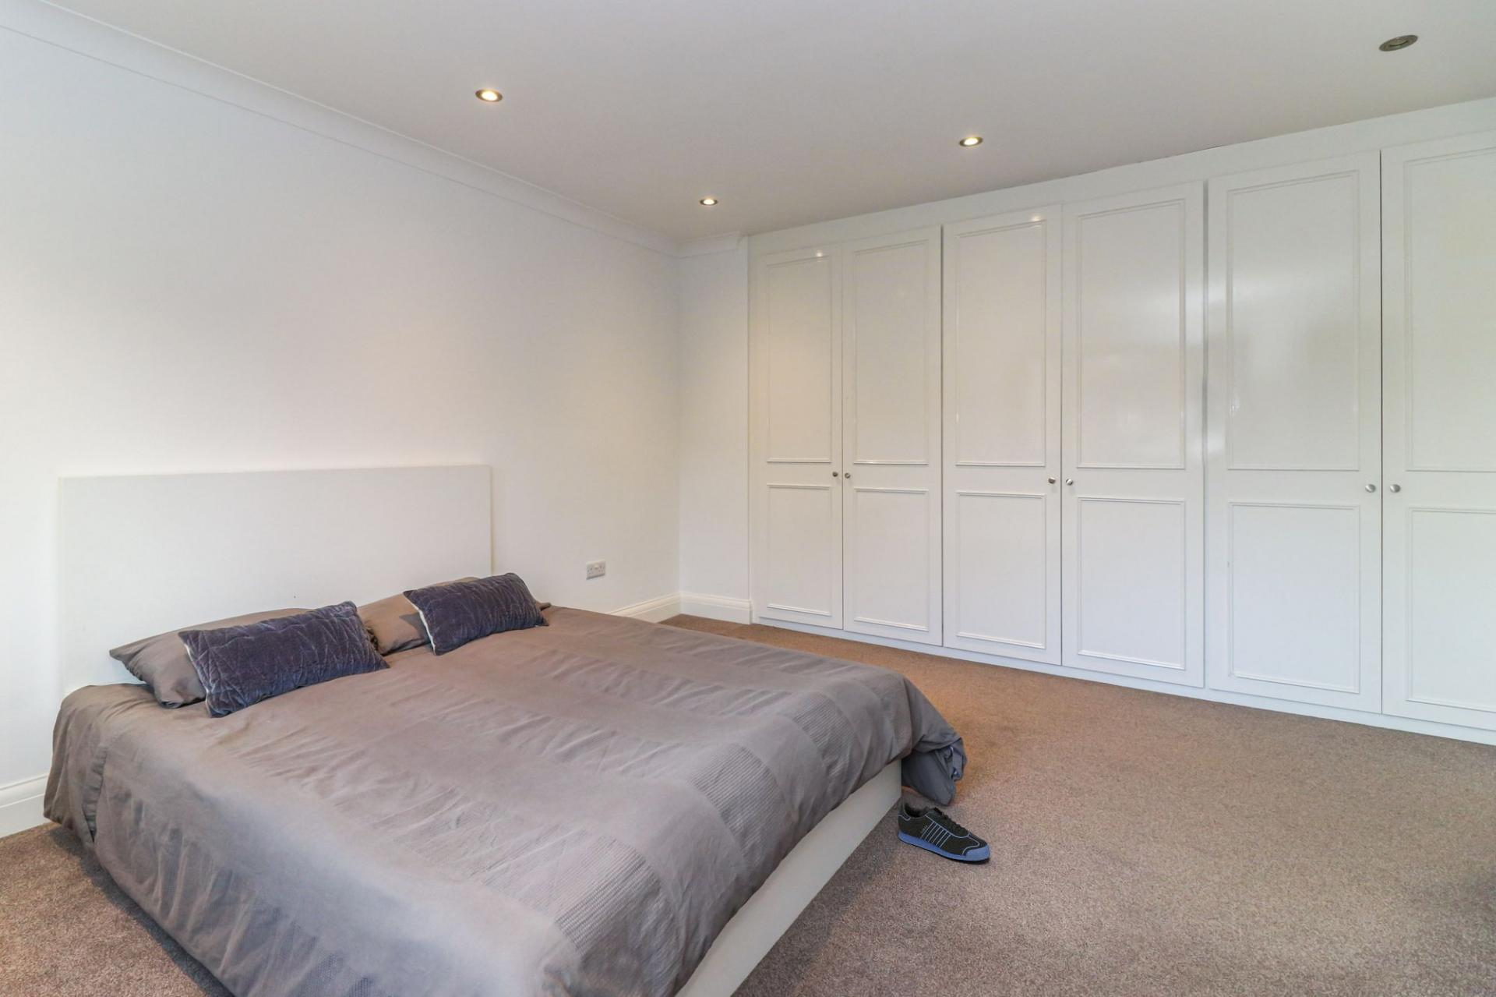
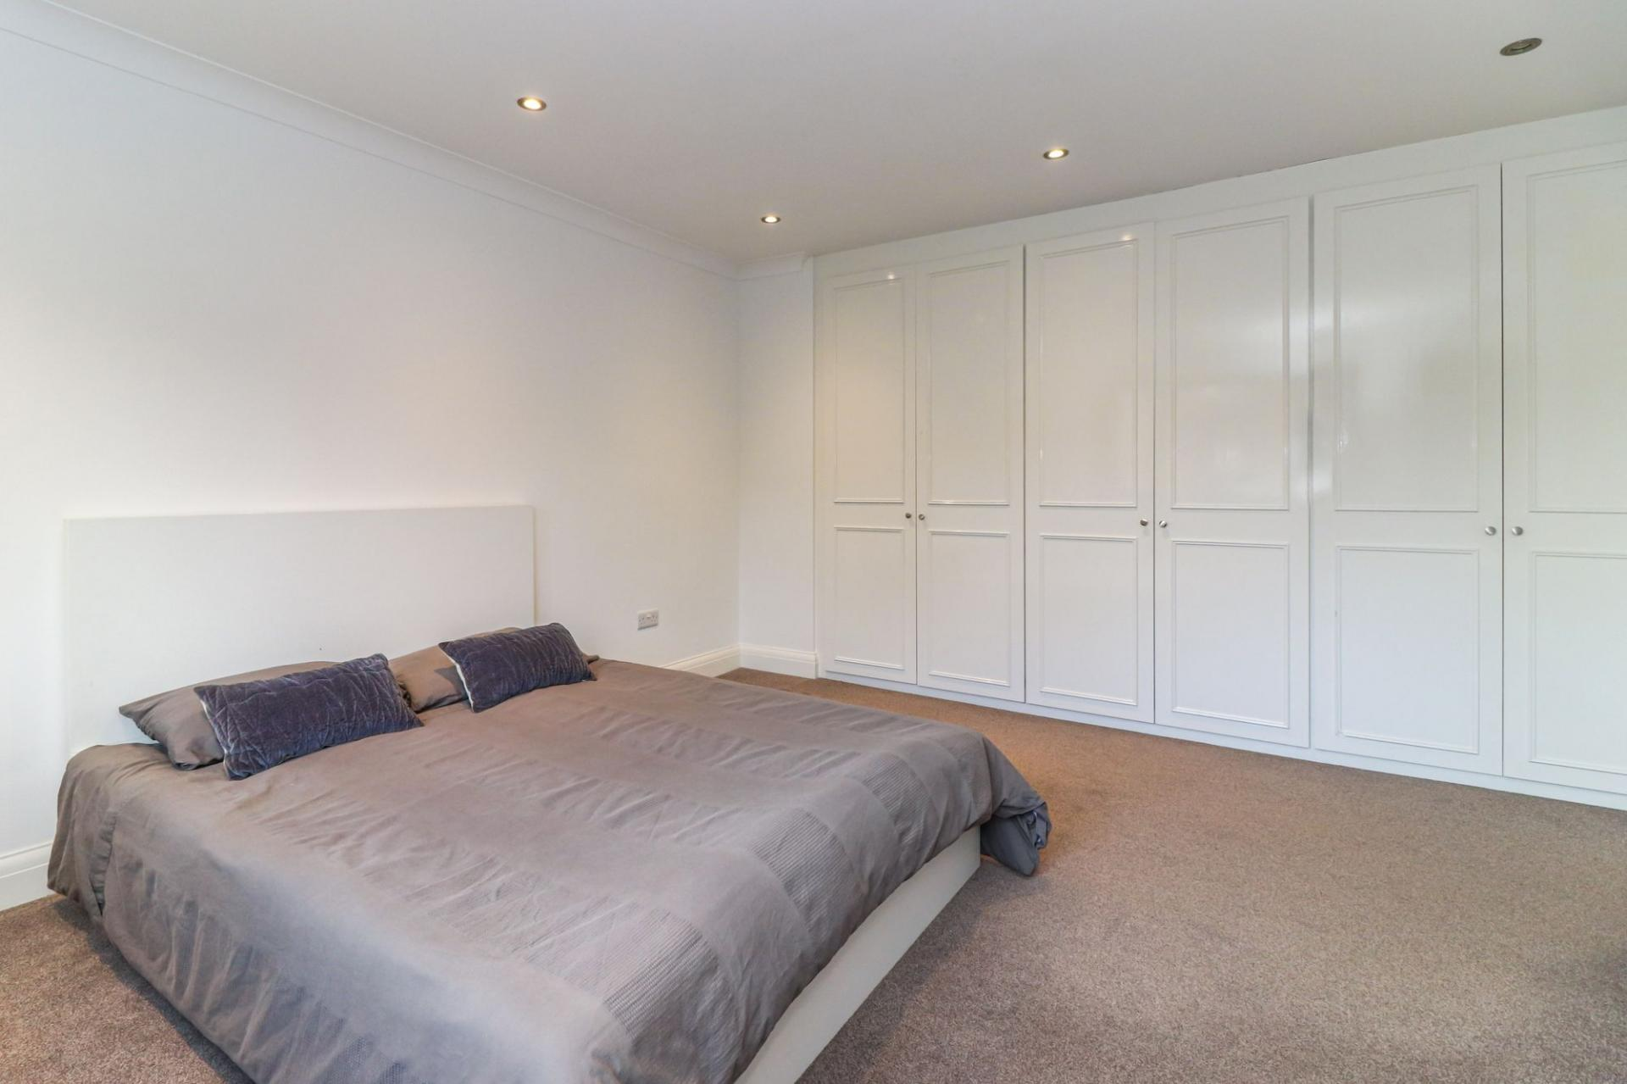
- sneaker (941, 829)
